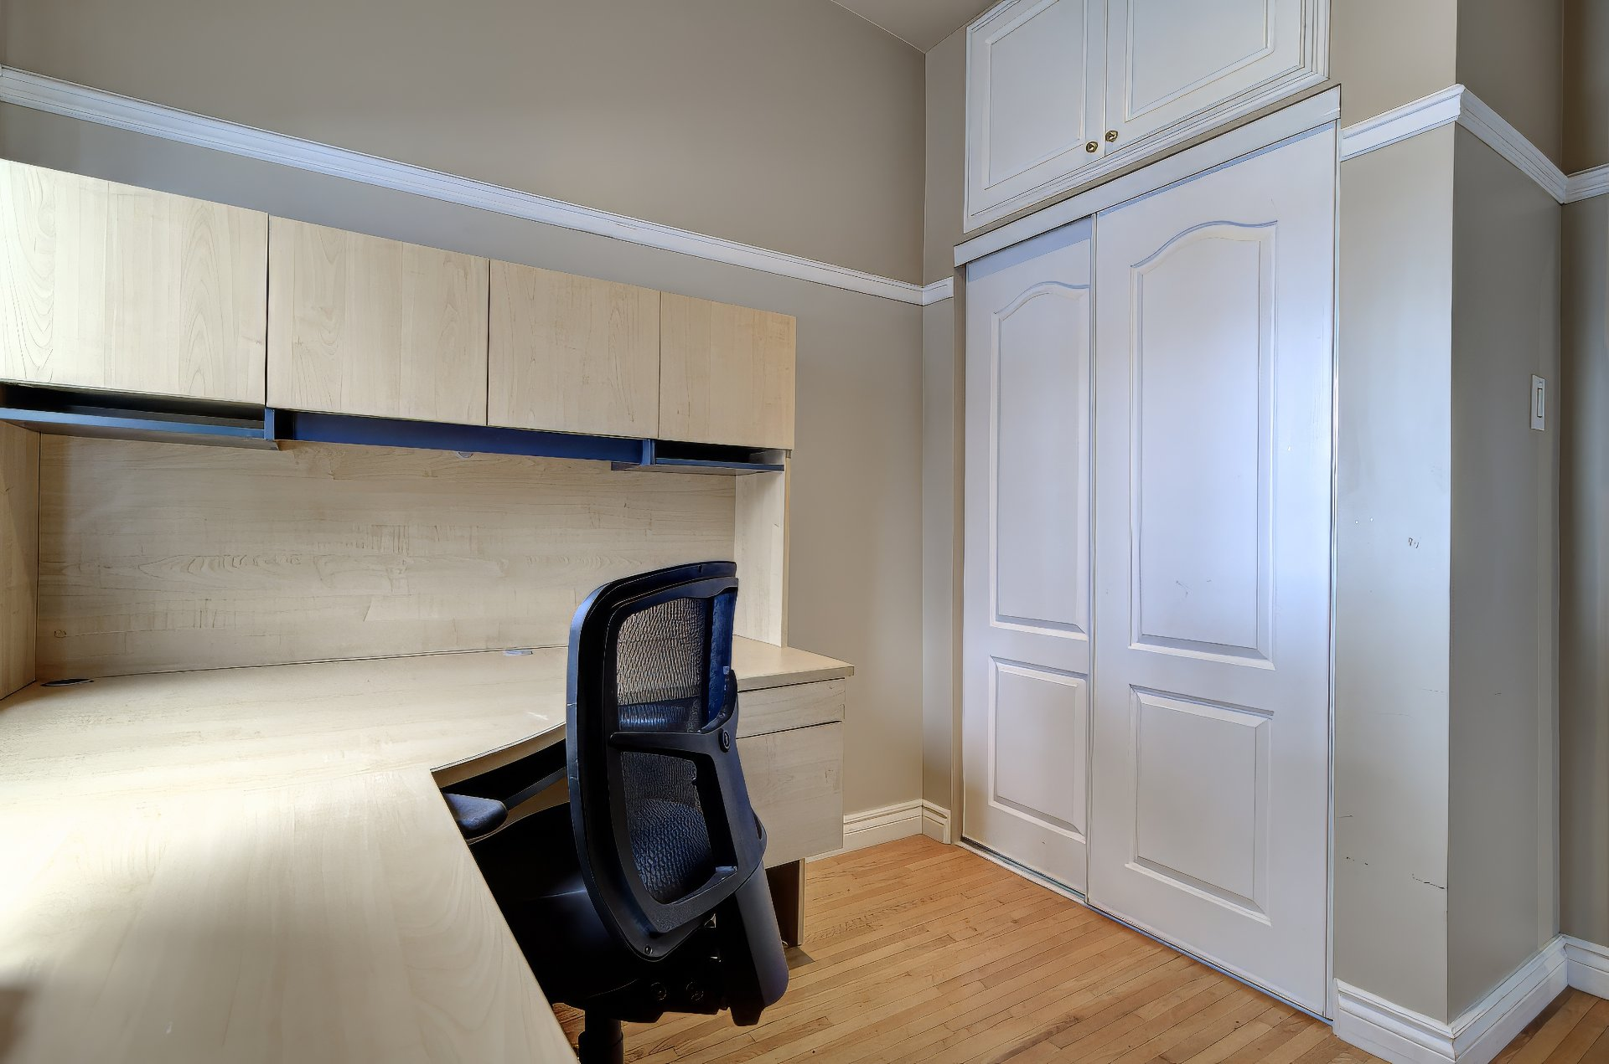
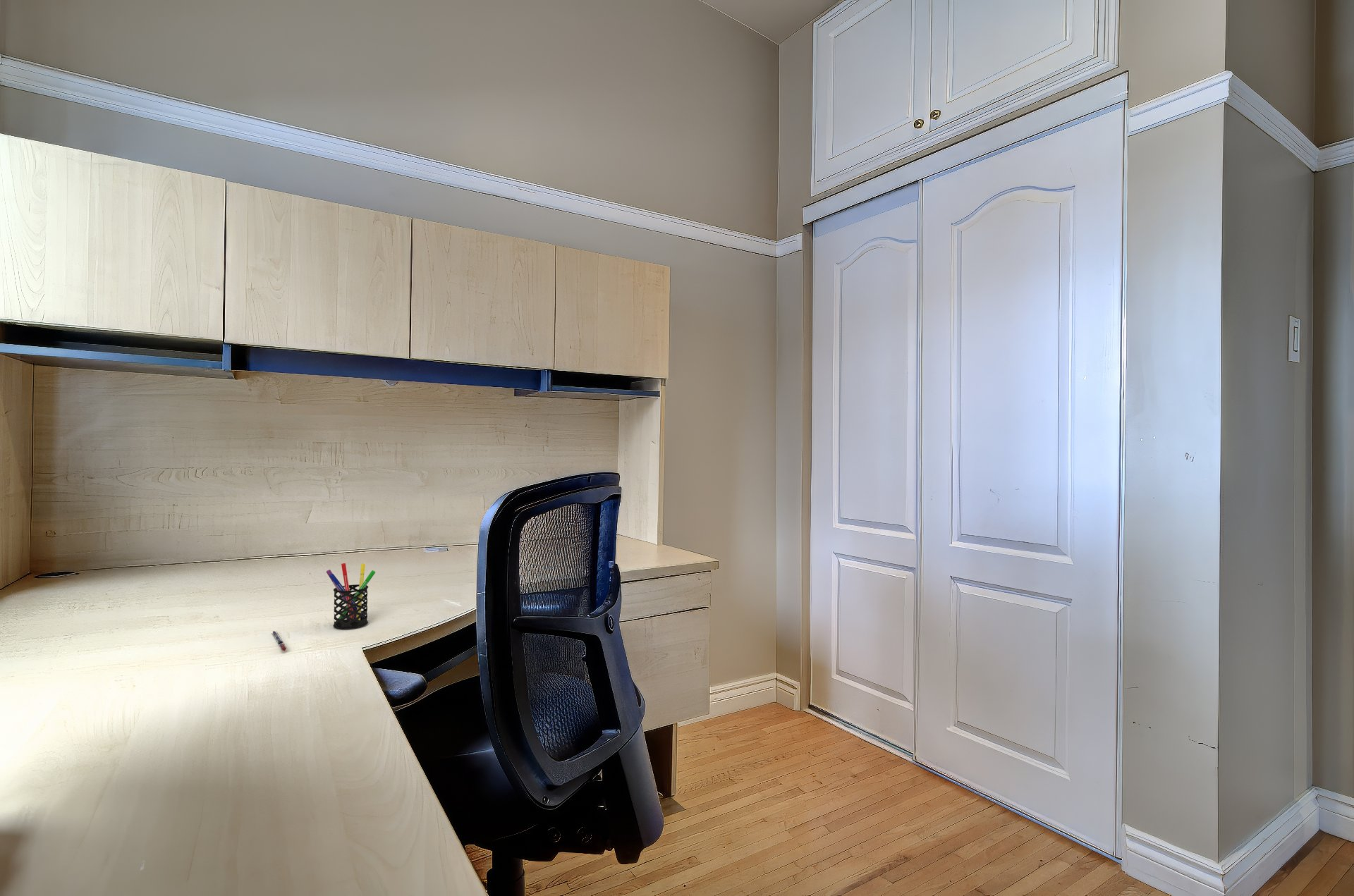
+ pen holder (353, 594)
+ pen (279, 639)
